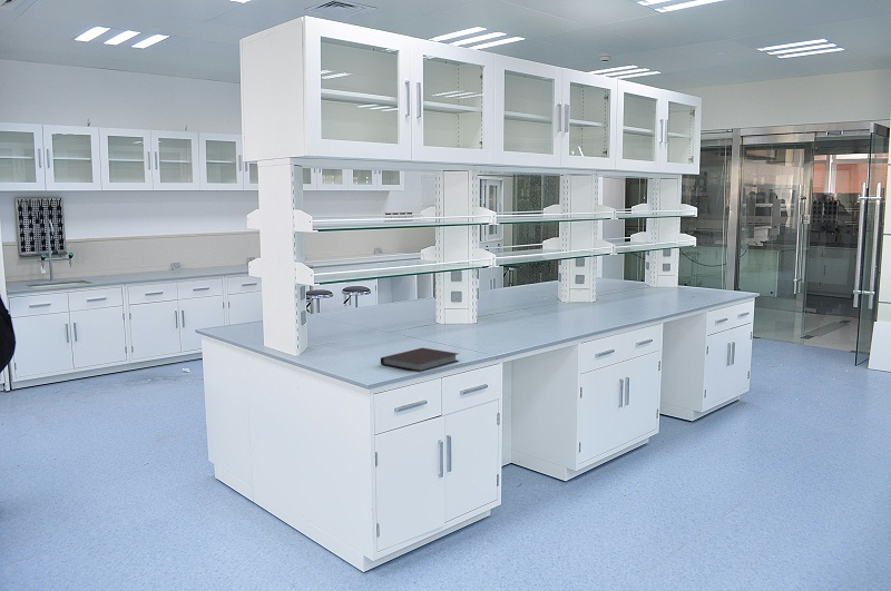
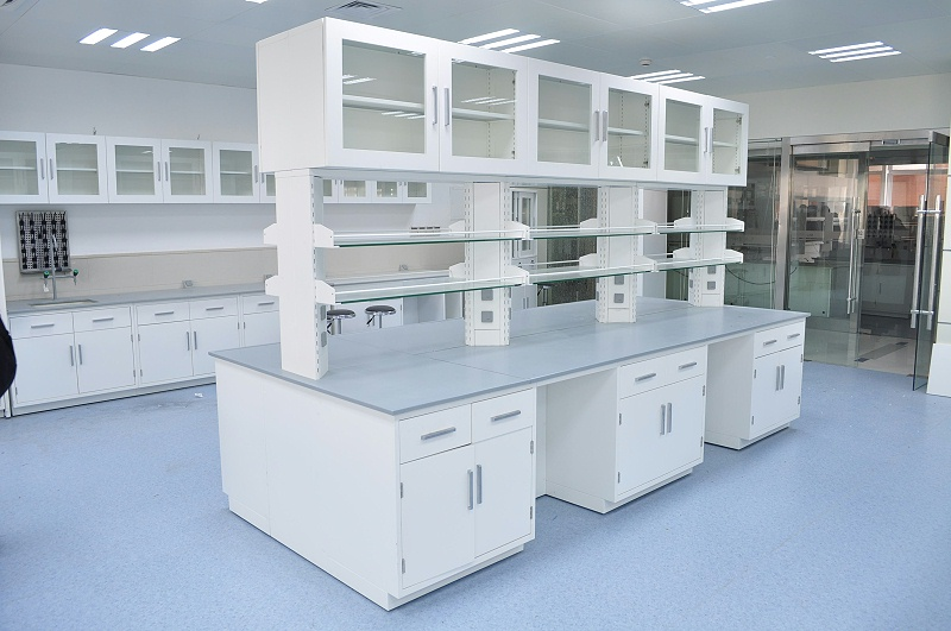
- notebook (420, 358)
